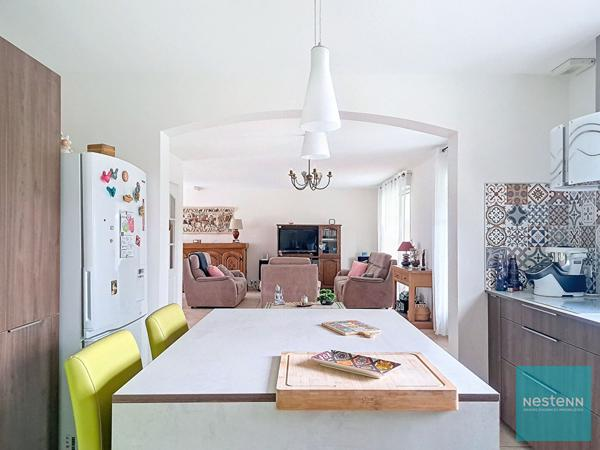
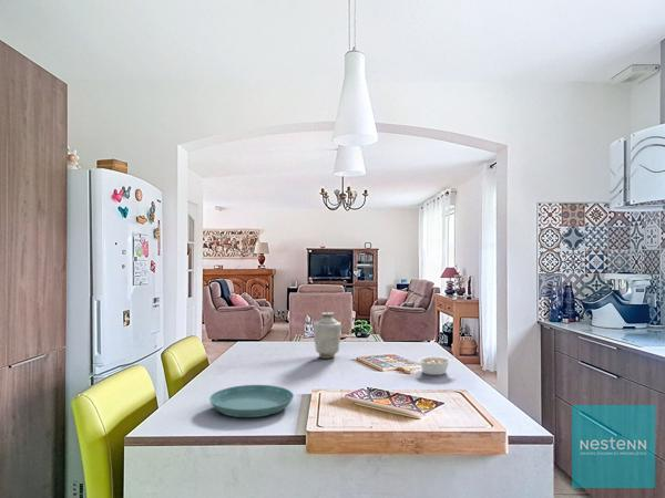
+ saucer (252, 401)
+ vase (327, 334)
+ legume (434, 364)
